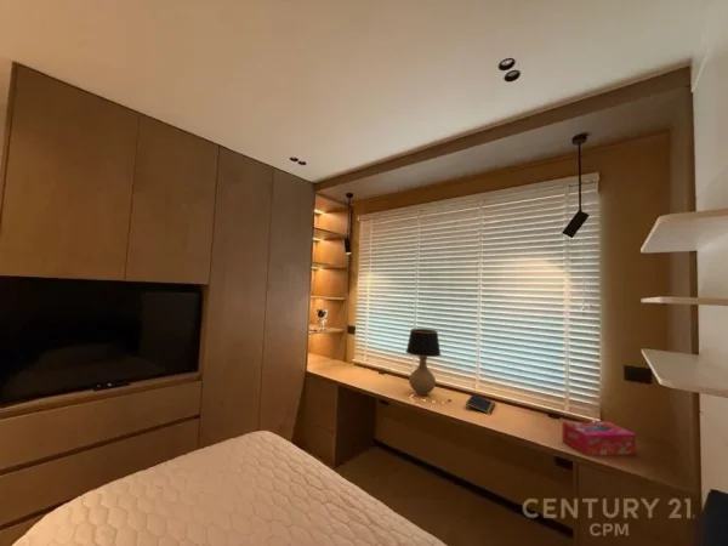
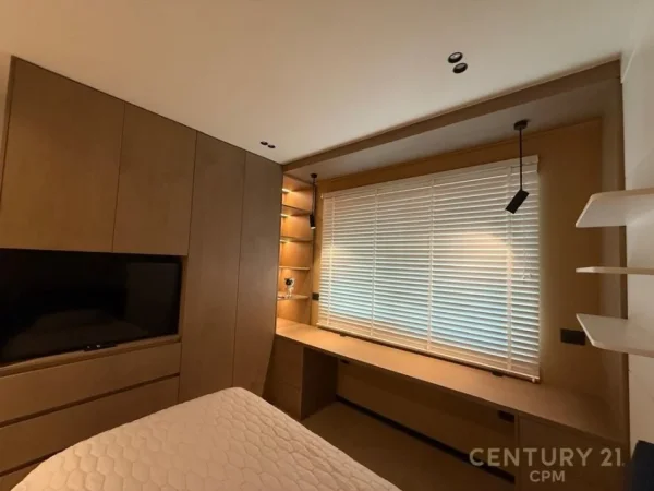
- tissue box (597, 437)
- table lamp (425, 363)
- notepad (480, 403)
